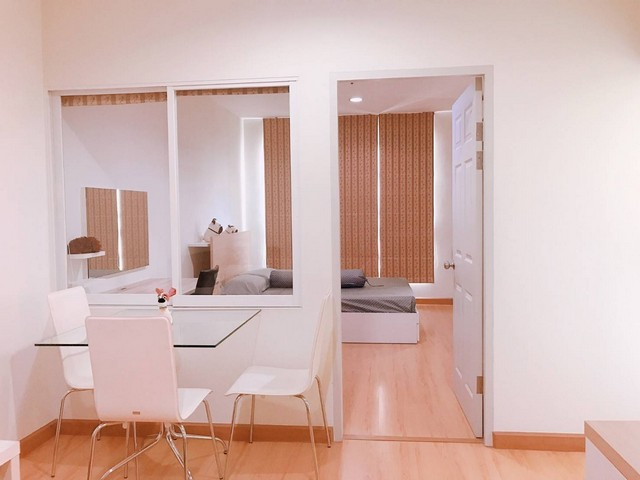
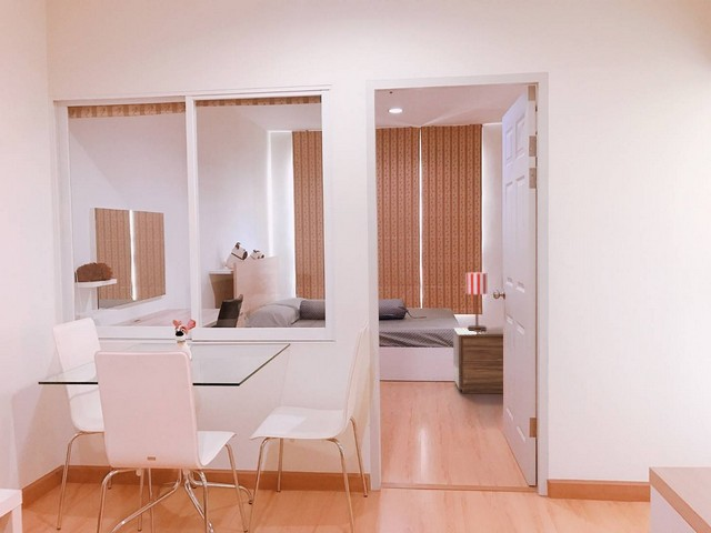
+ table lamp (477, 301)
+ nightstand (488, 359)
